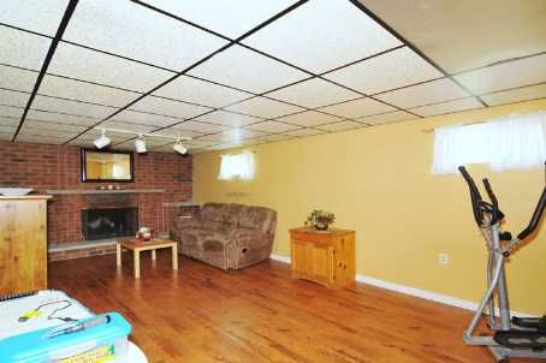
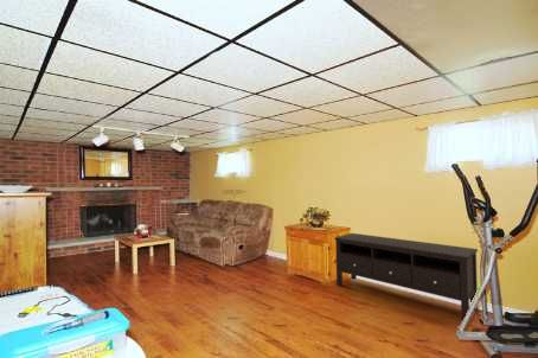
+ media console (398, 269)
